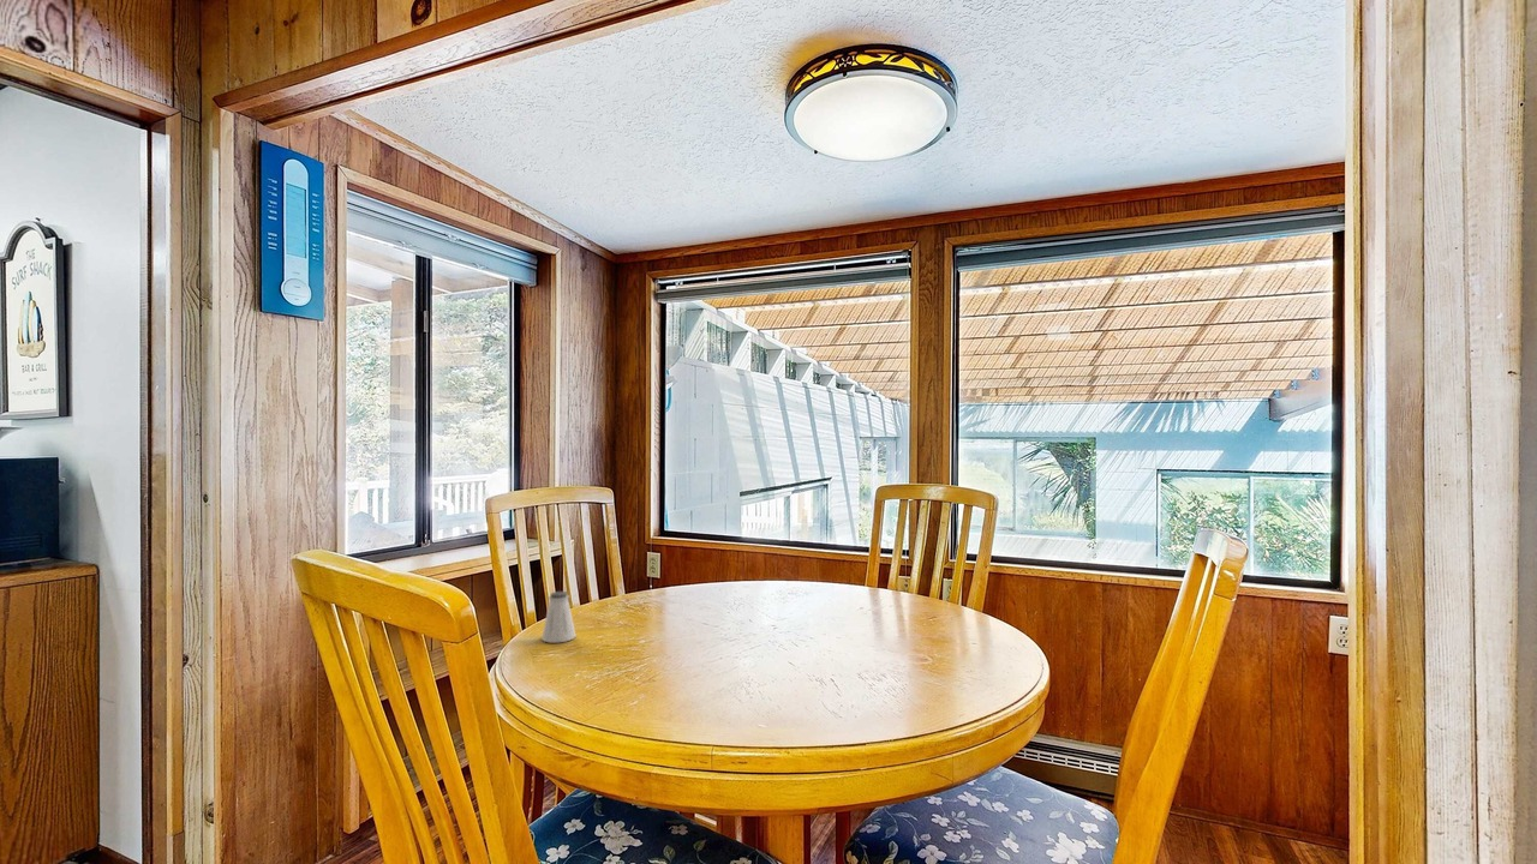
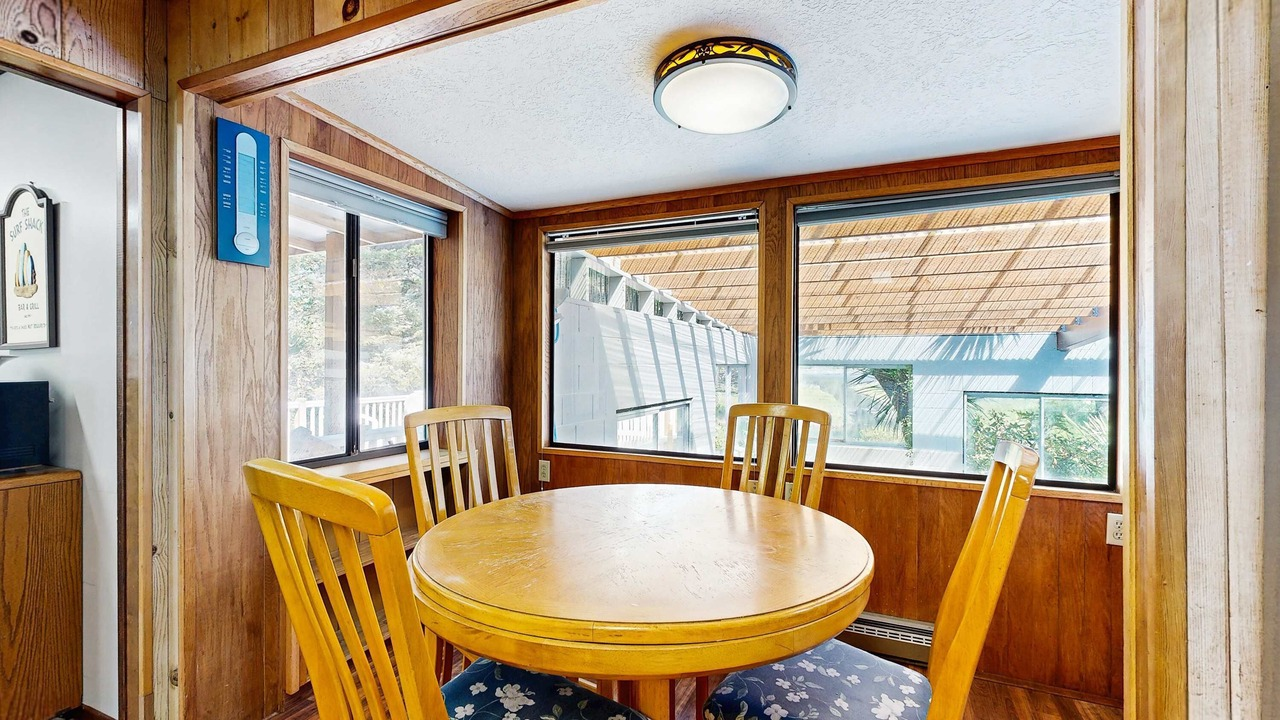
- saltshaker (558, 614)
